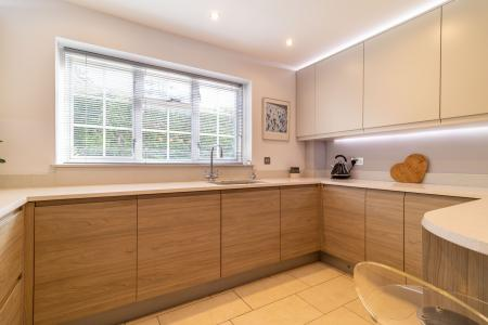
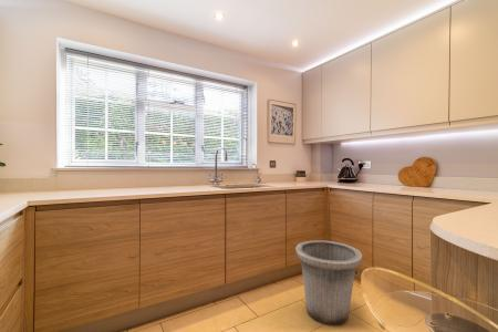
+ trash can (326, 281)
